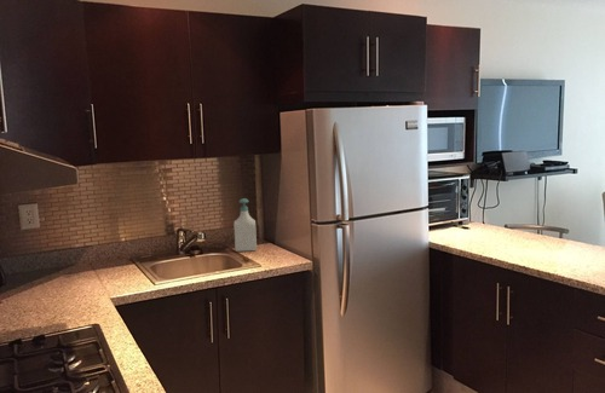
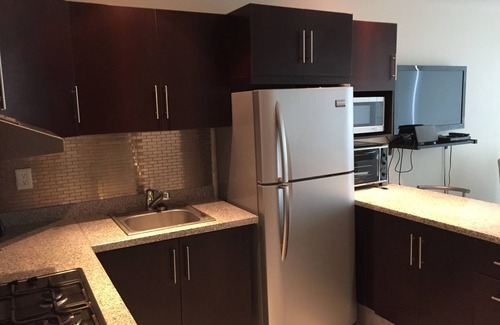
- soap bottle (244, 224)
